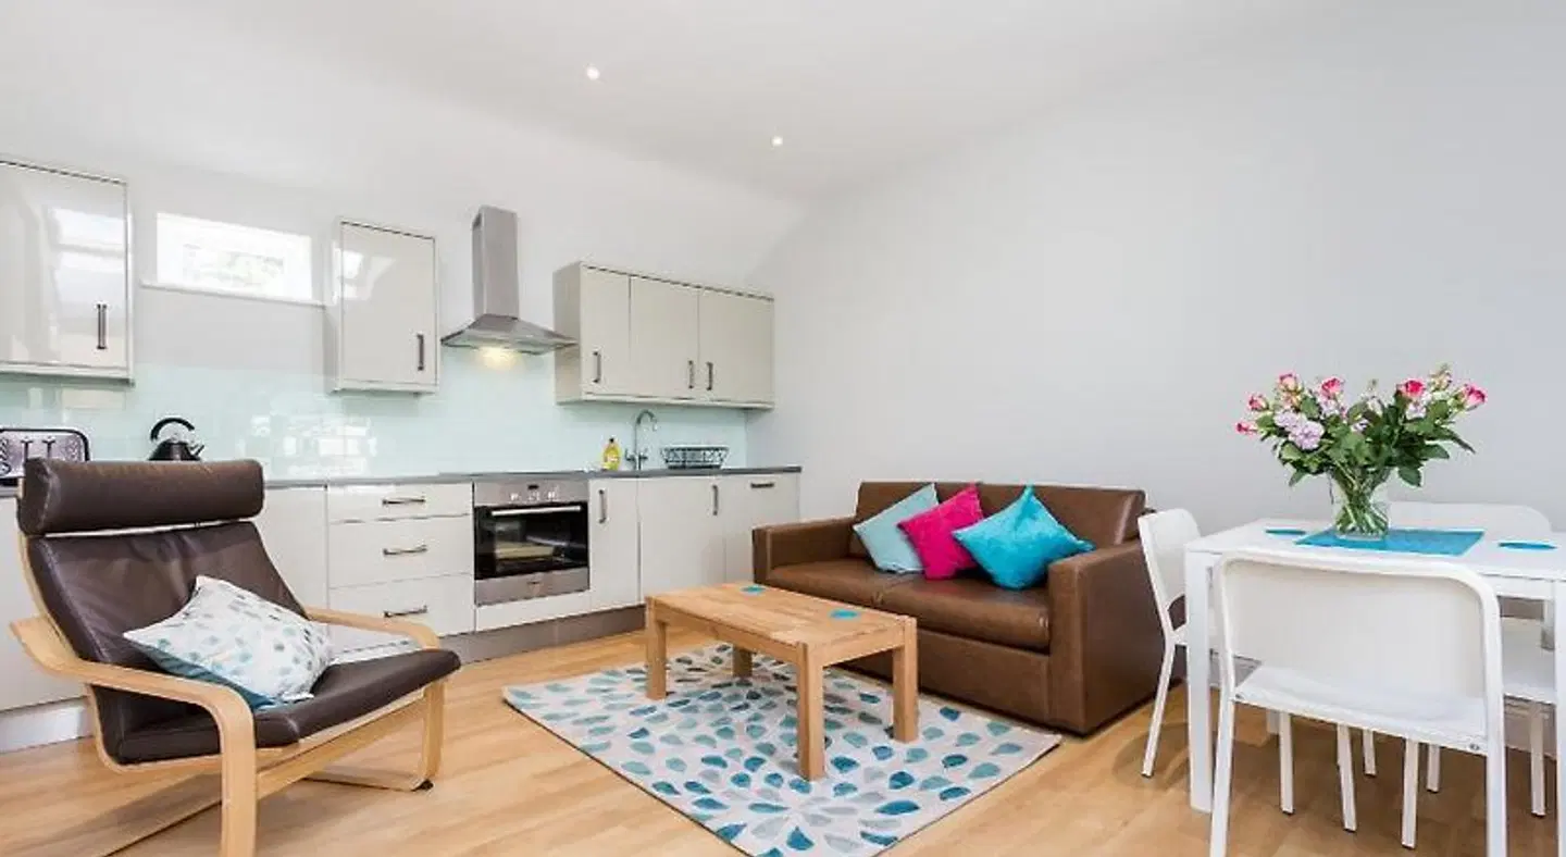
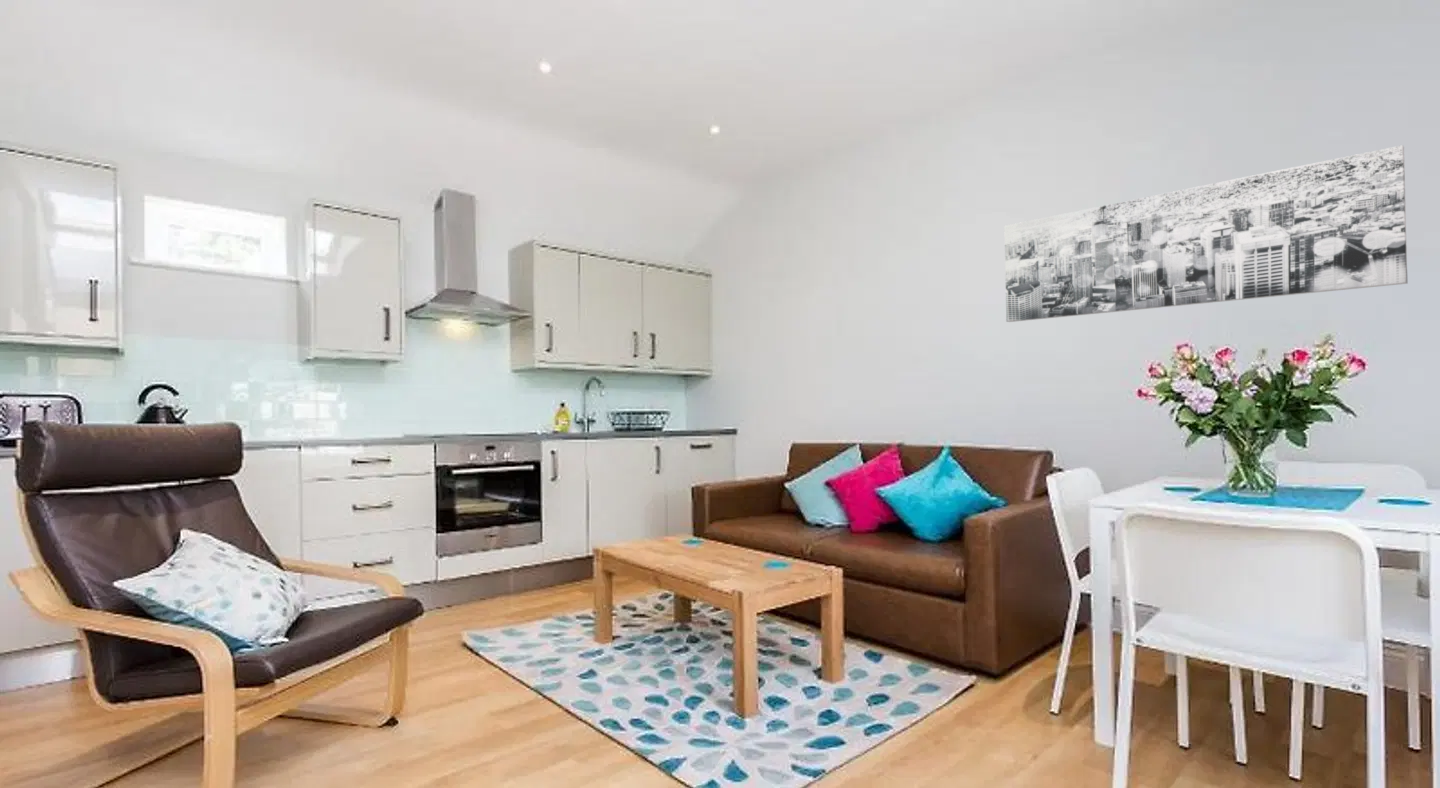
+ wall art (1170, 249)
